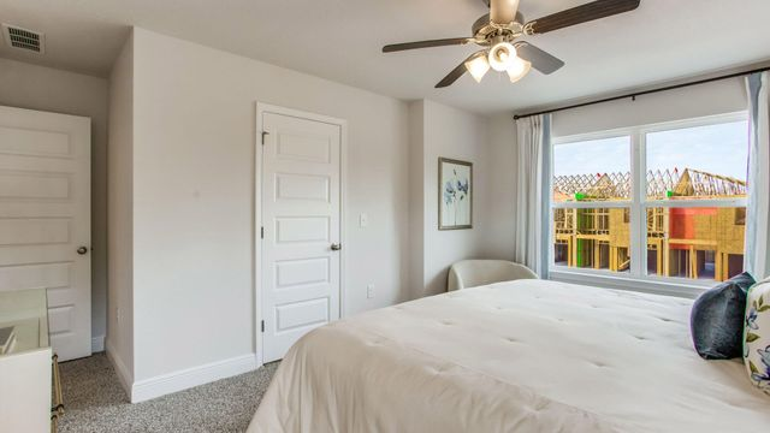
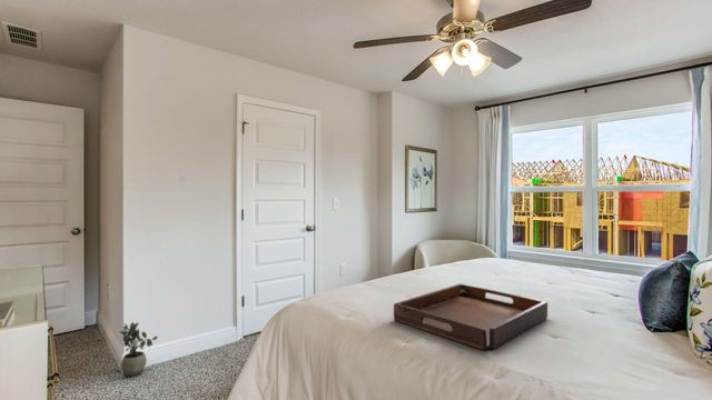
+ serving tray (471, 310)
+ potted plant (137, 347)
